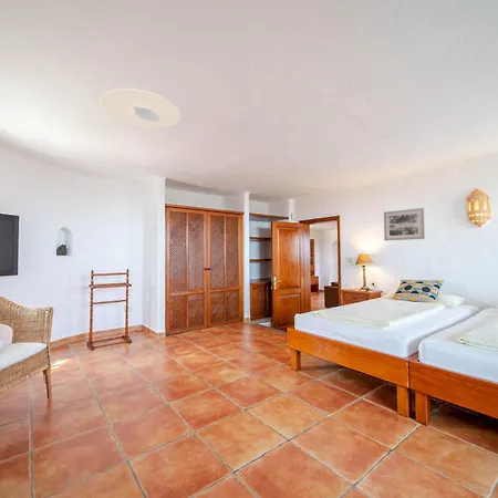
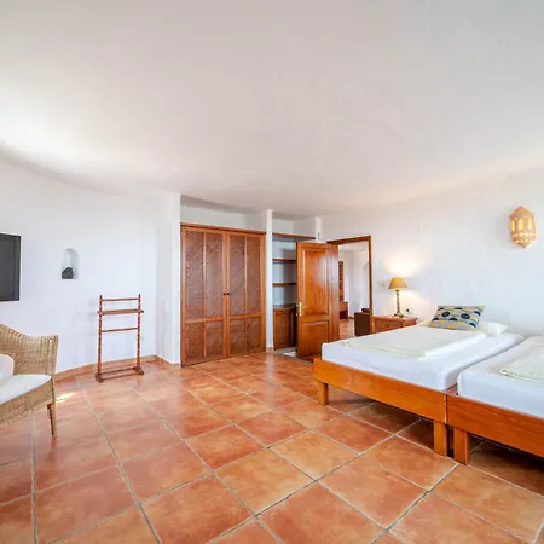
- wall art (403, 225)
- ceiling light (142, 107)
